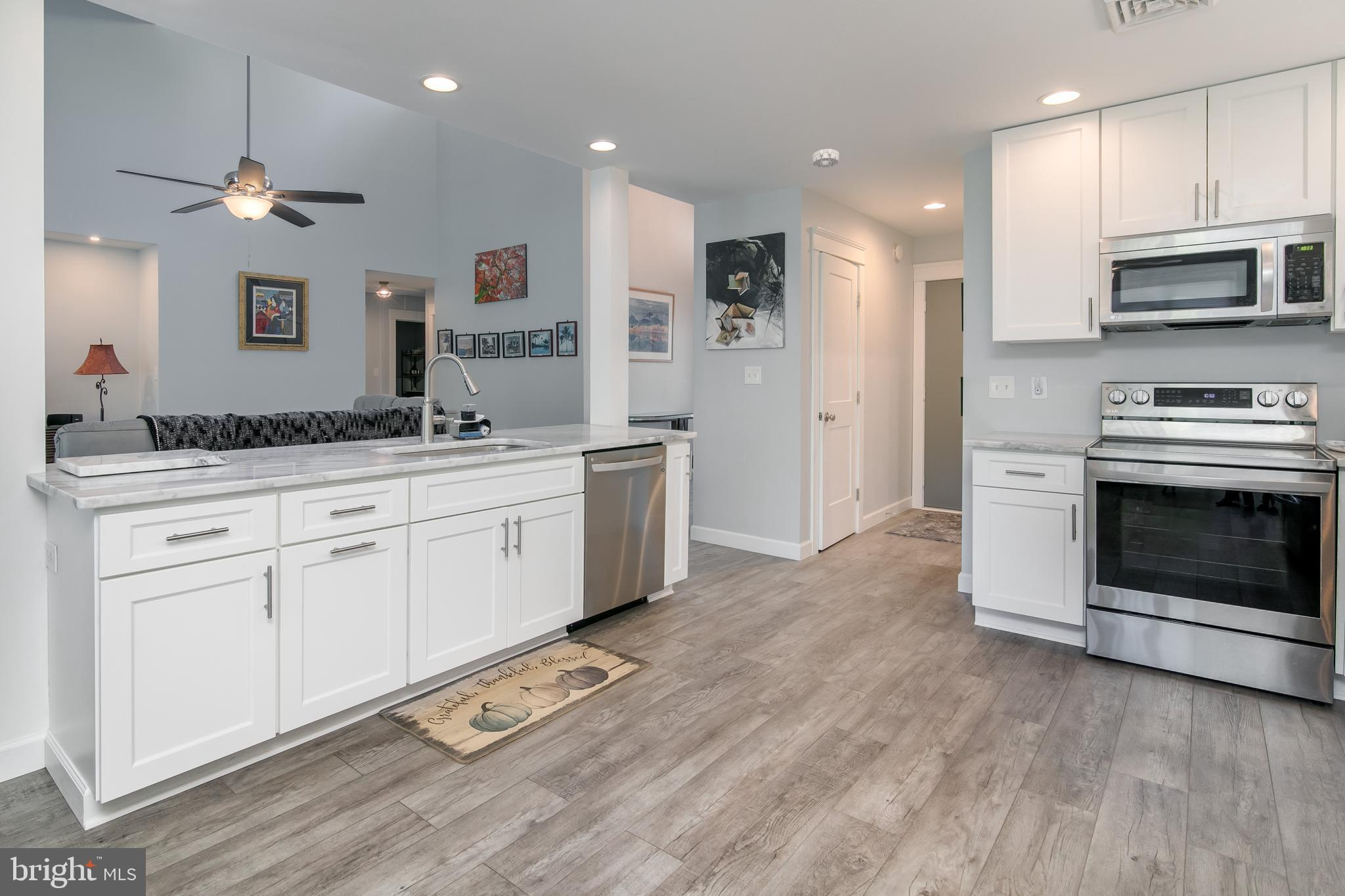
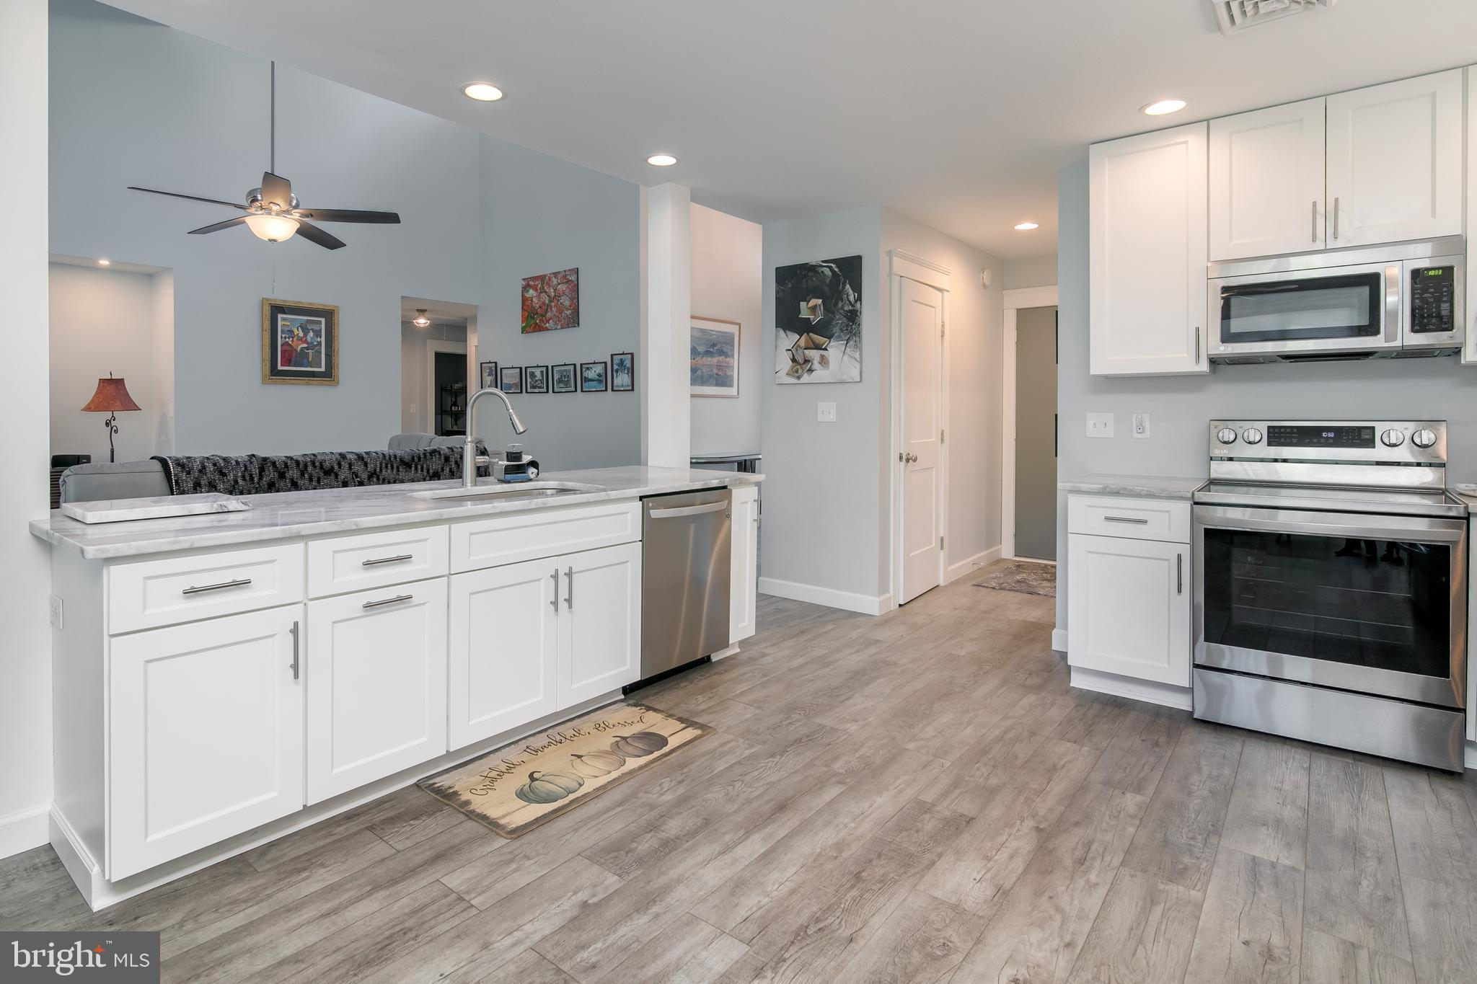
- smoke detector (826, 158)
